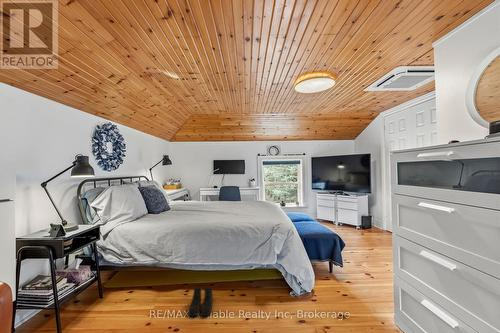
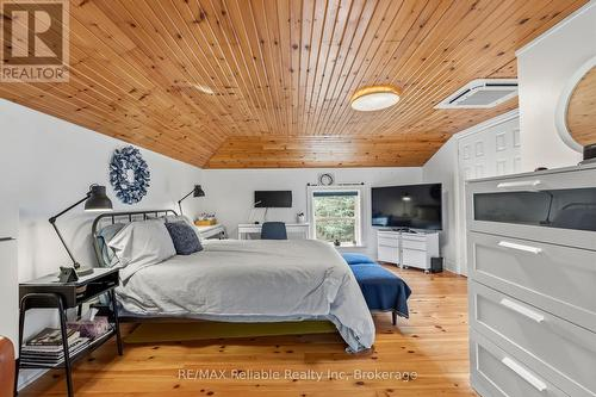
- boots (200, 299)
